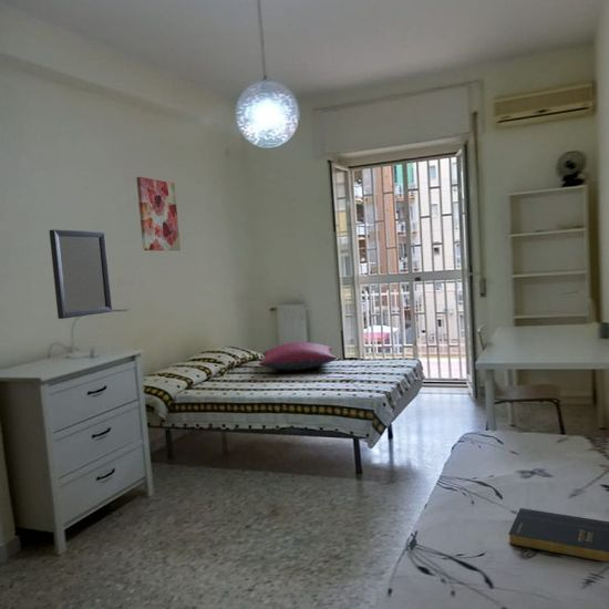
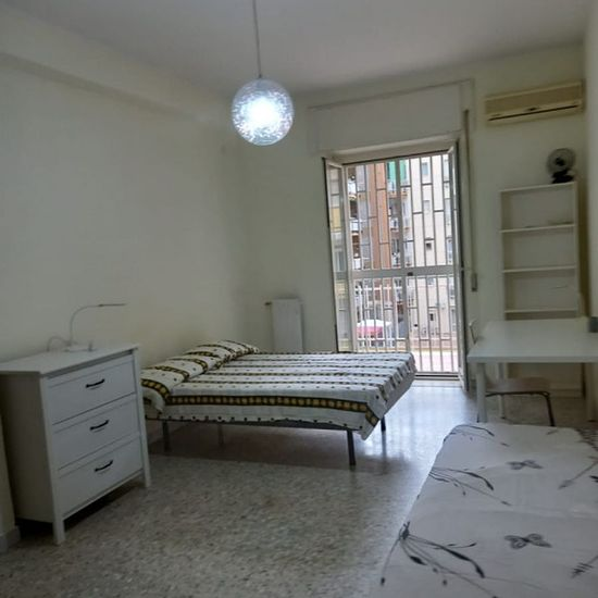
- wall art (159, 215)
- book (558, 531)
- home mirror (82, 272)
- pillow (297, 355)
